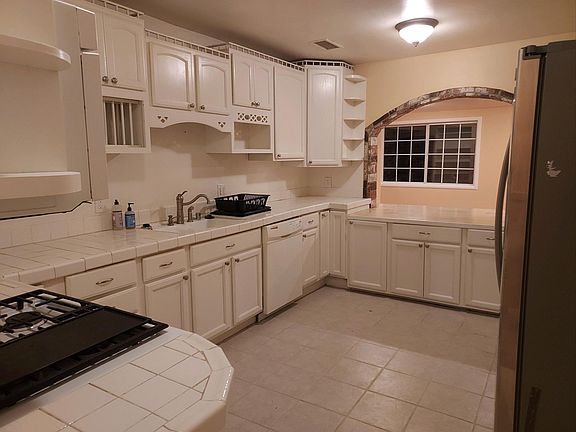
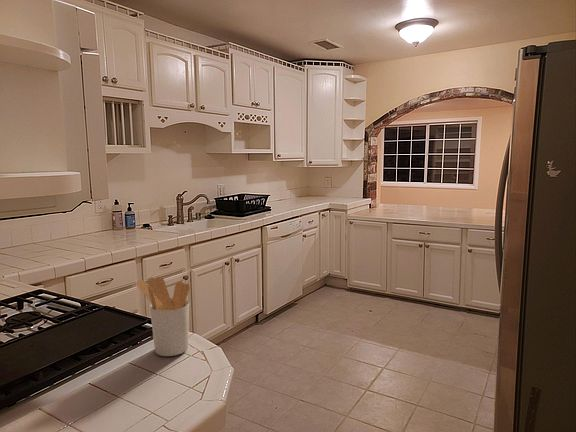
+ utensil holder (164, 313)
